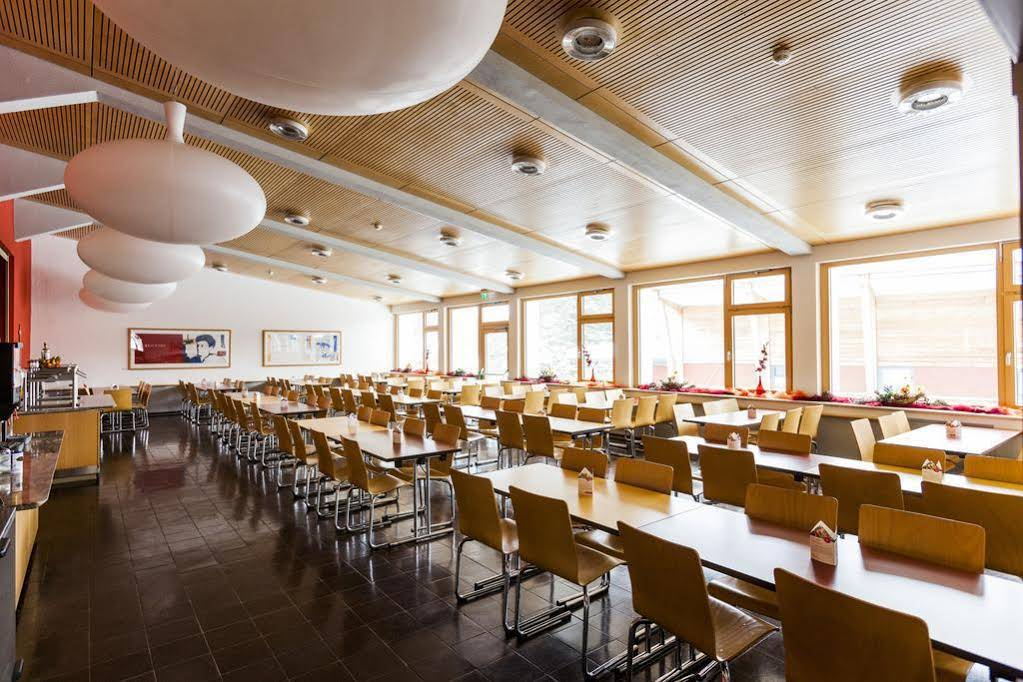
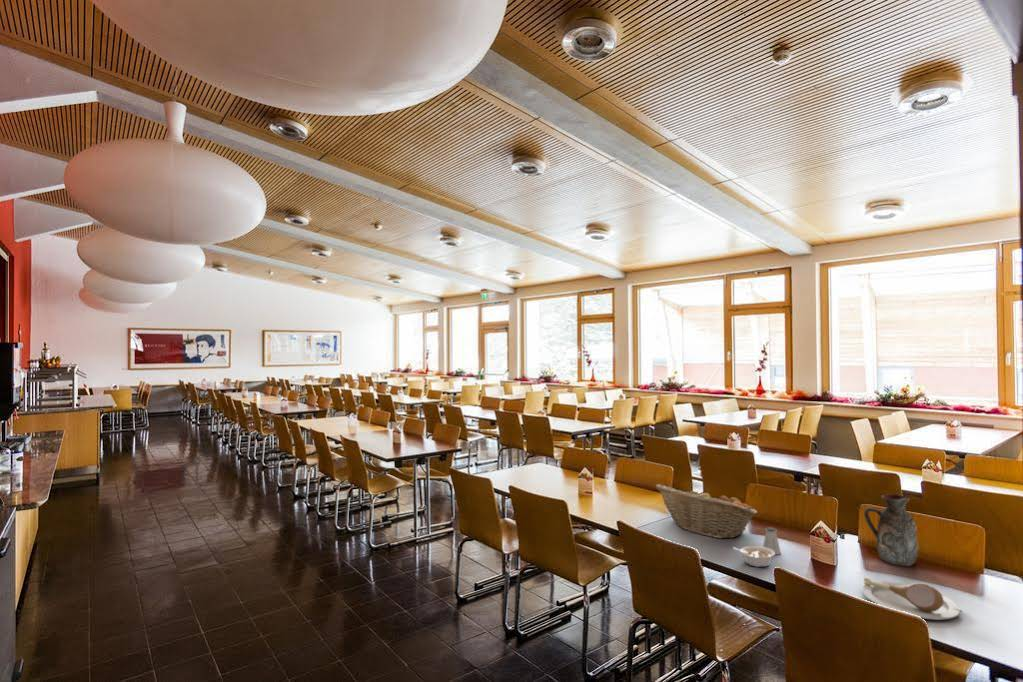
+ legume (756, 556)
+ plate (907, 589)
+ fruit basket (704, 506)
+ saltshaker (771, 539)
+ decorative vase (890, 527)
